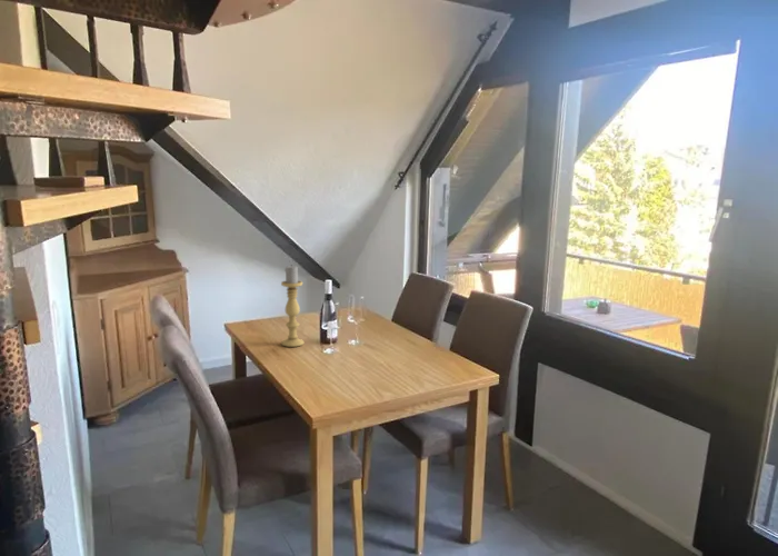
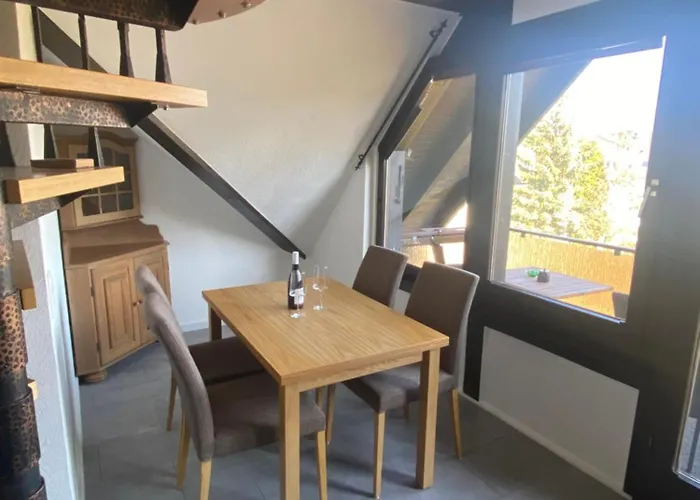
- candle holder (291, 304)
